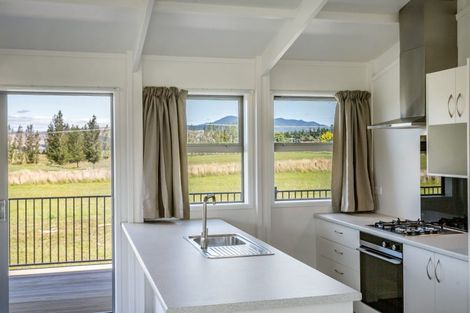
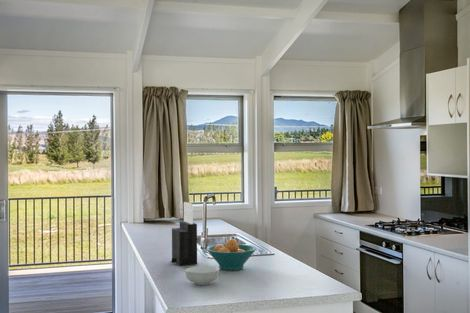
+ fruit bowl (231, 253)
+ cereal bowl (202, 276)
+ knife block (182, 232)
